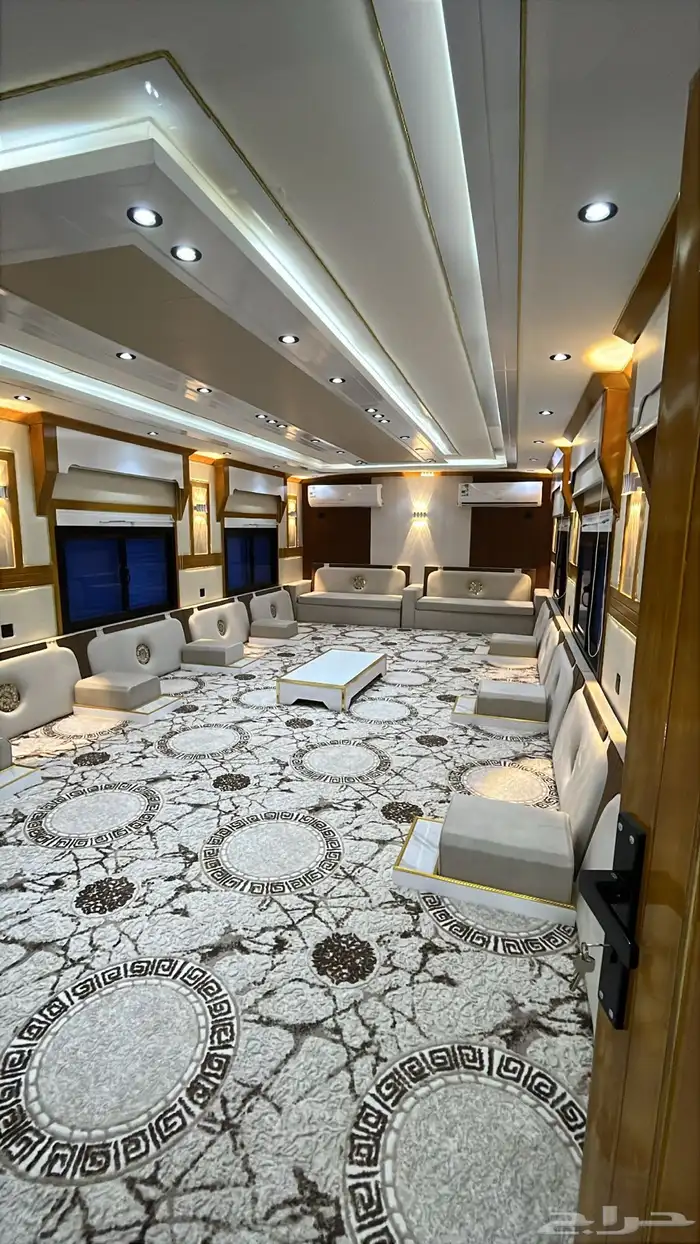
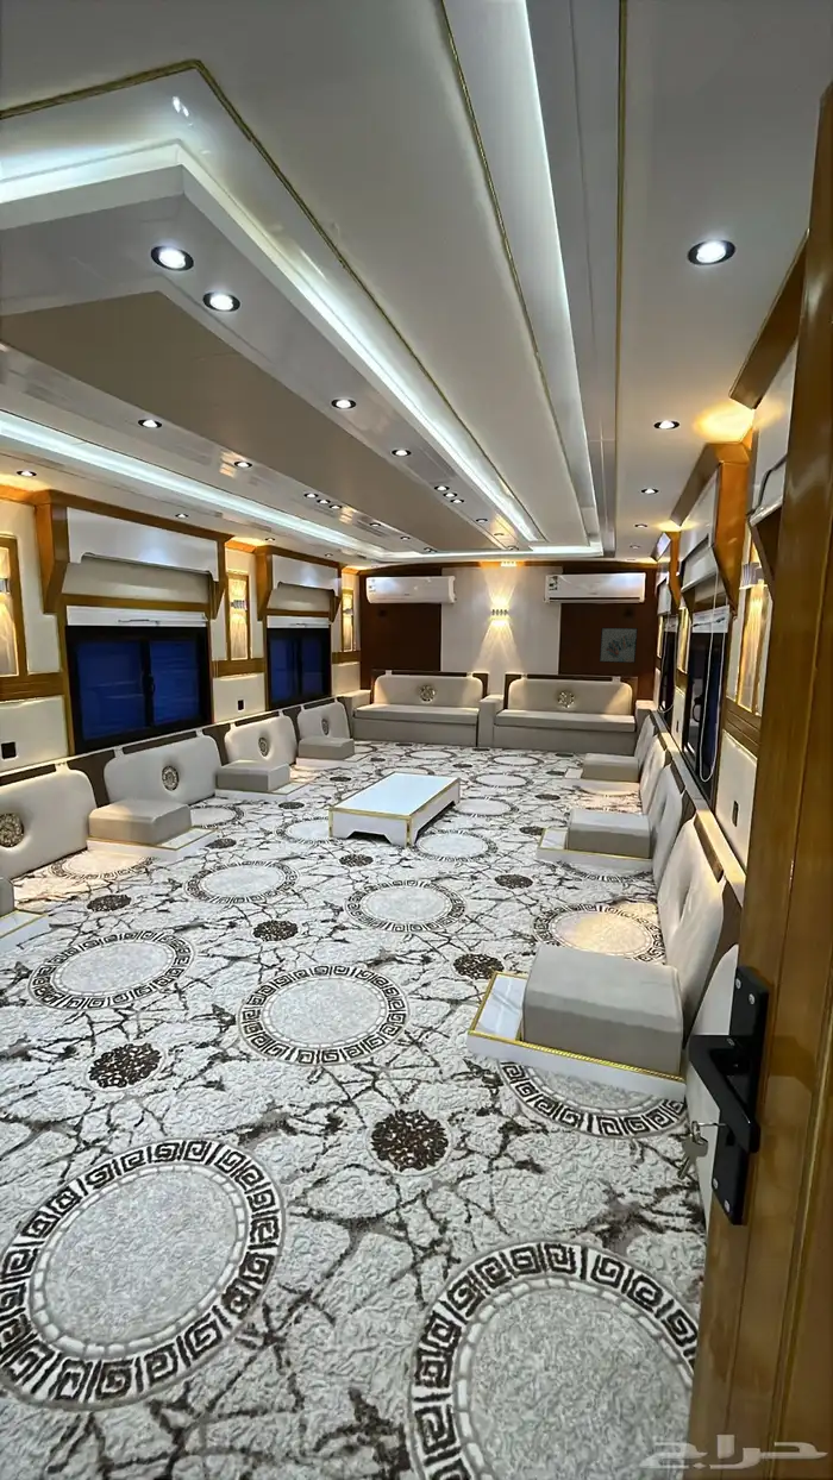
+ wall art (618, 645)
